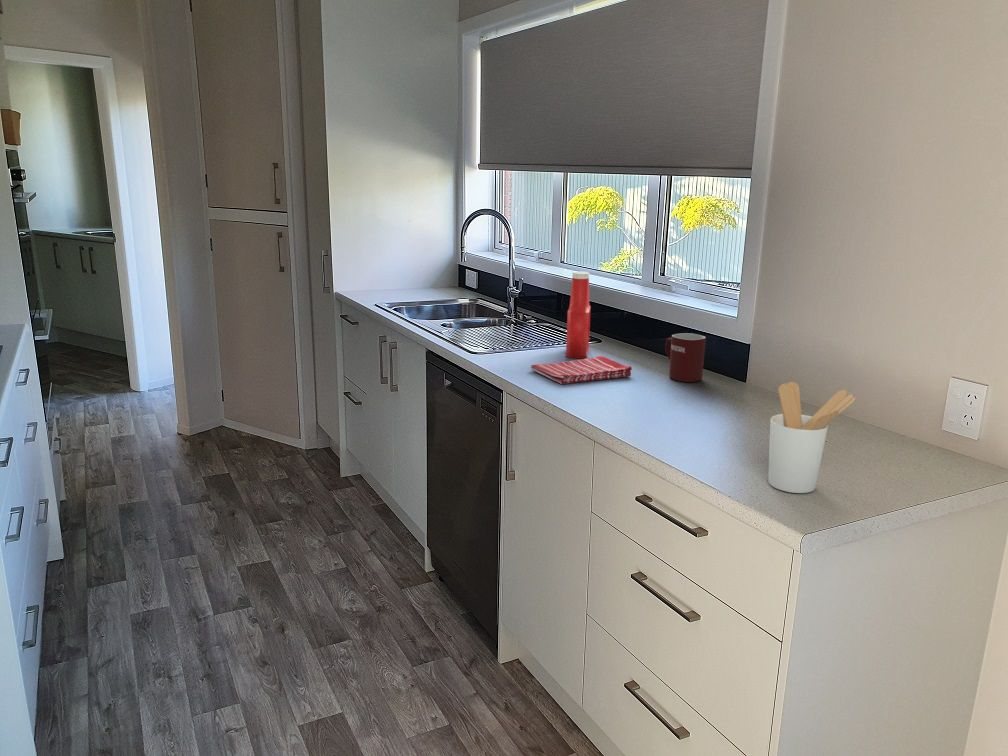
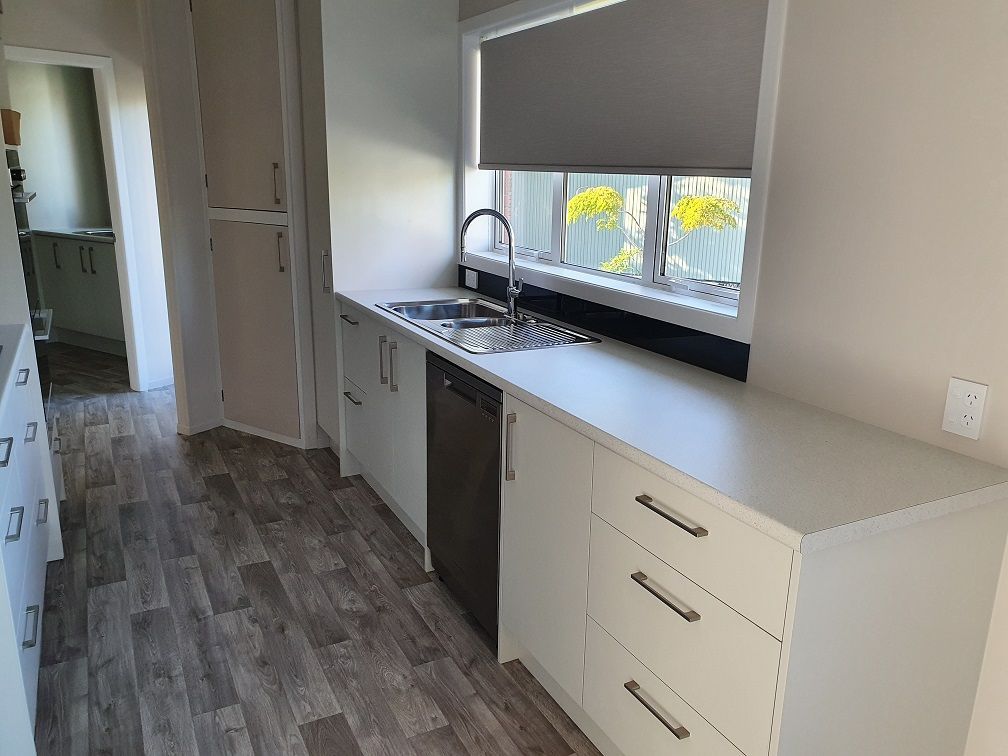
- mug (682, 356)
- soap bottle (579, 313)
- dish towel (581, 368)
- utensil holder (810, 437)
